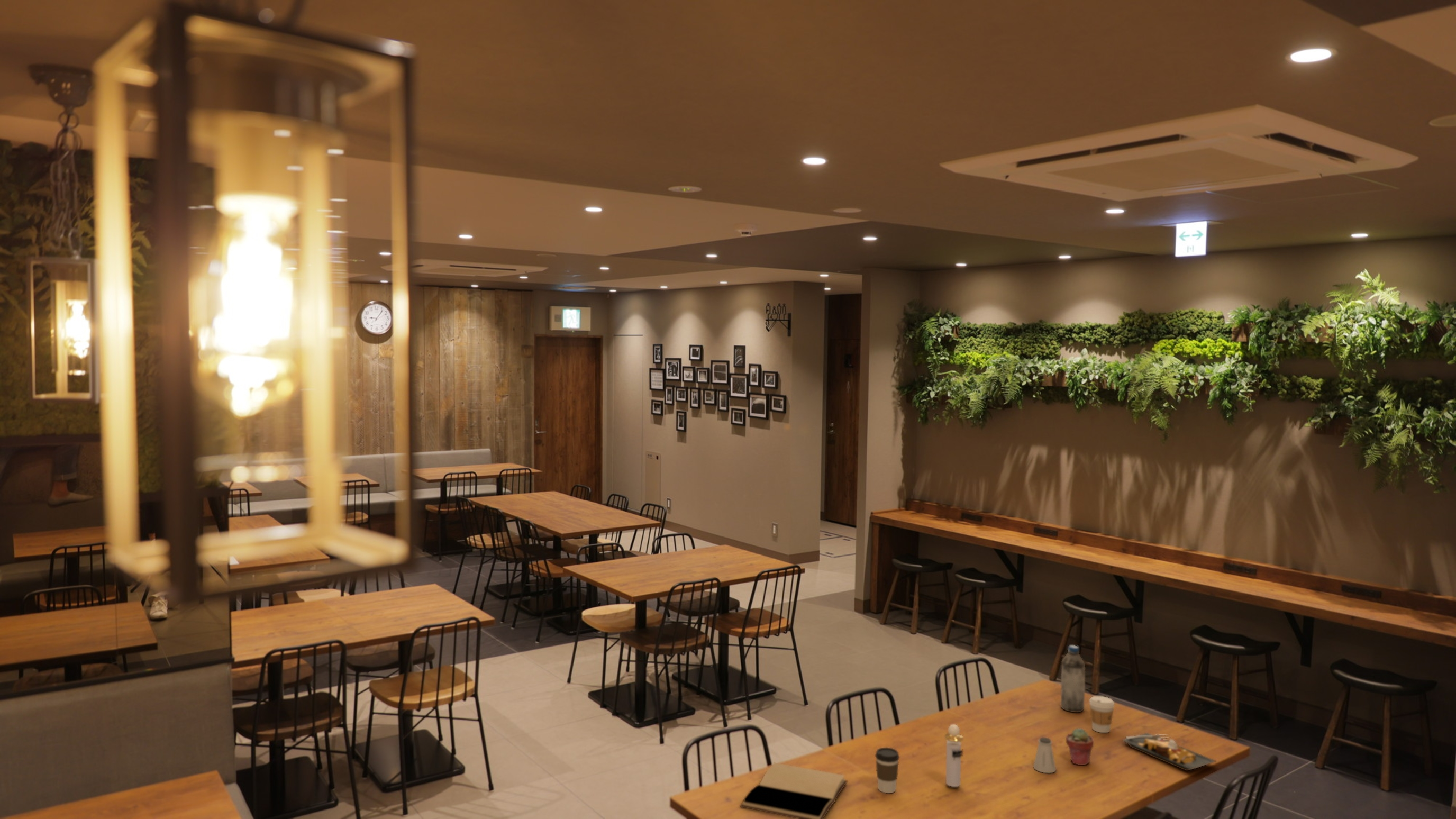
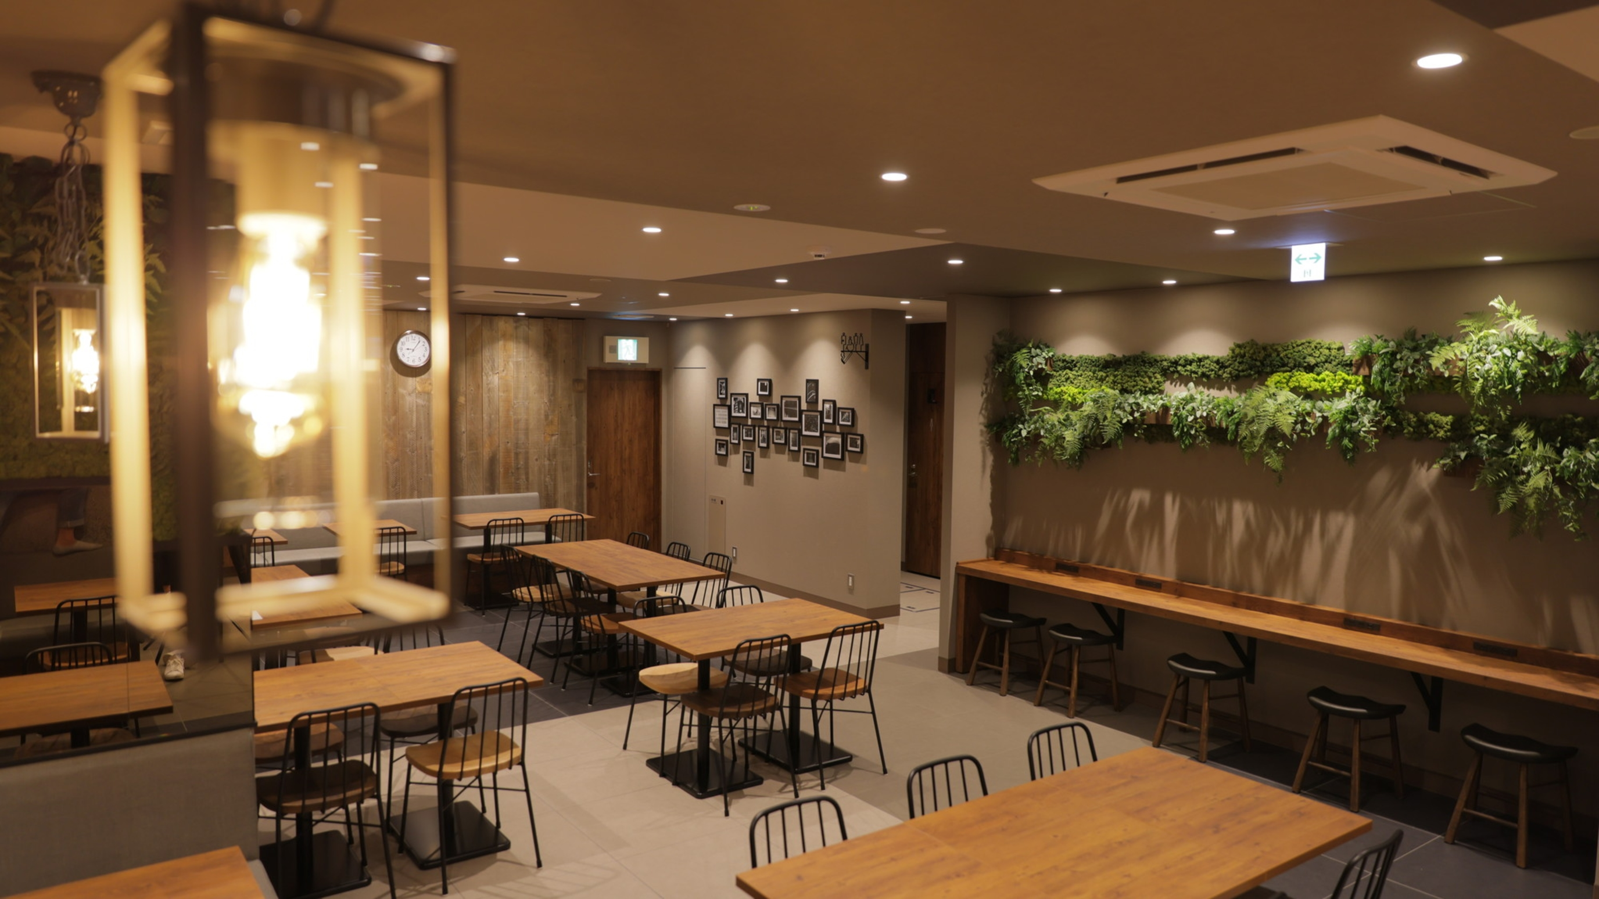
- perfume bottle (953, 755)
- water bottle (1072, 678)
- book (795, 790)
- coffee cup (887, 770)
- saltshaker (1045, 753)
- plate (1169, 745)
- potted succulent (1080, 744)
- coffee cup (1102, 714)
